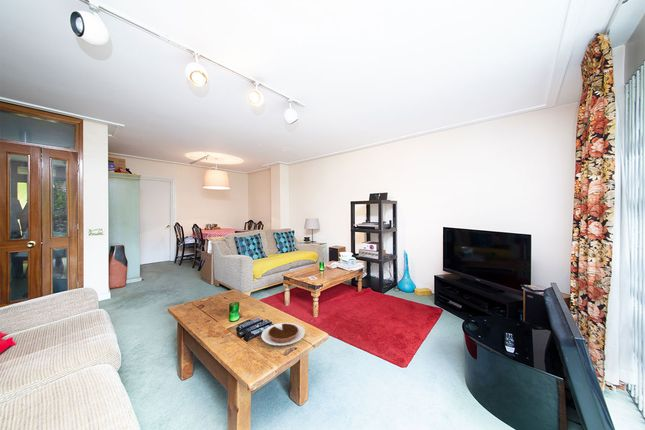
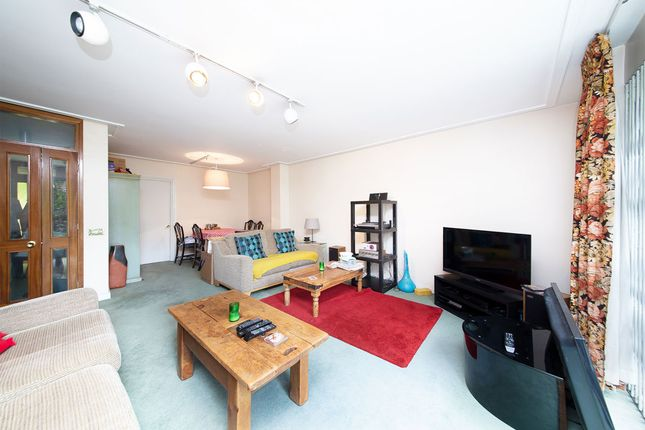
- chocolate tart (283, 333)
